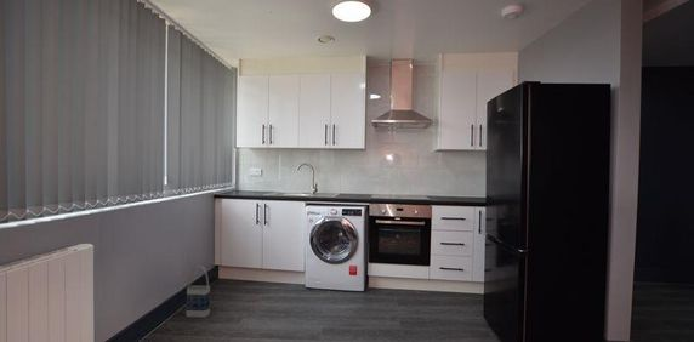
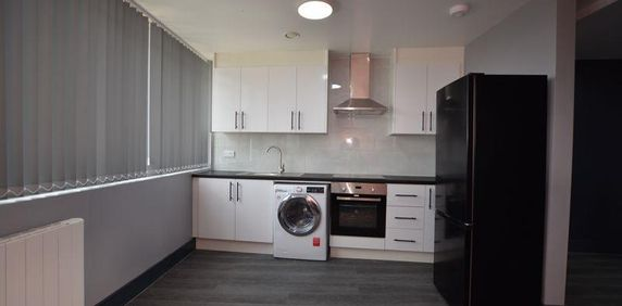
- bag (198, 290)
